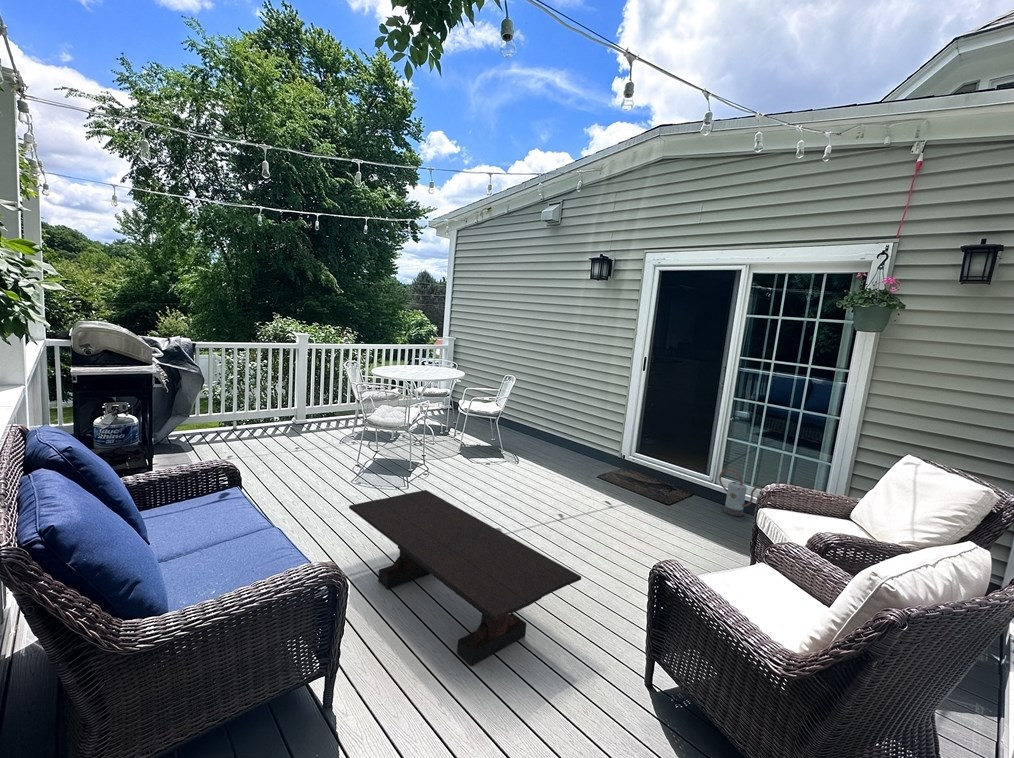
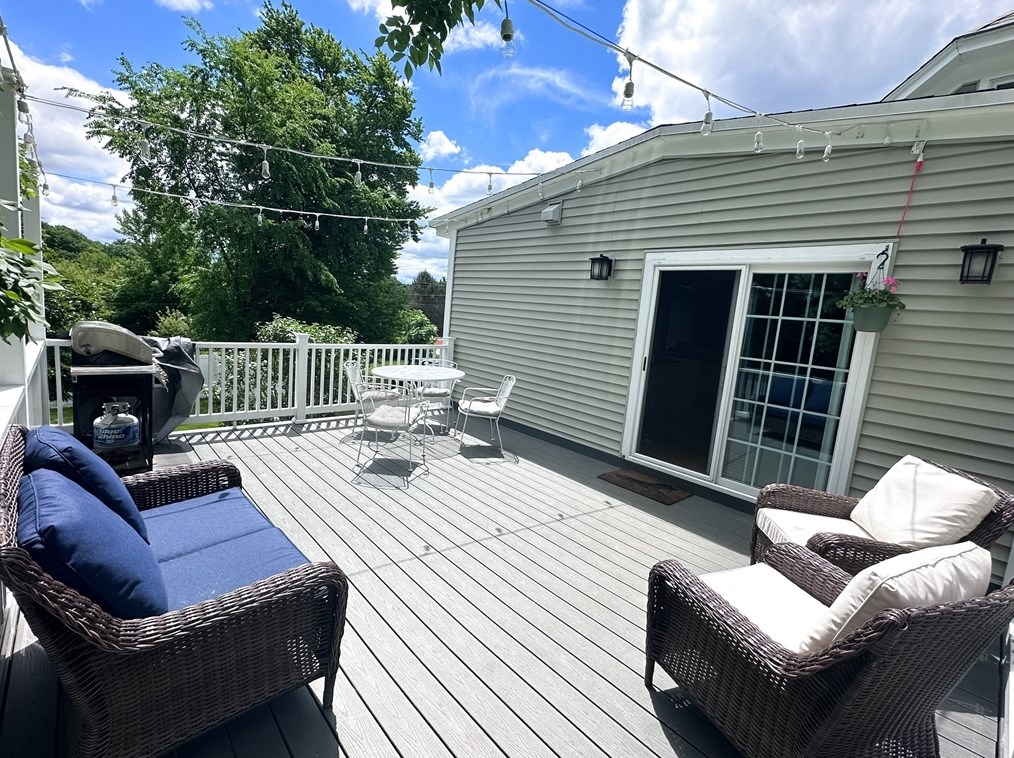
- watering can (736, 492)
- coffee table (449, 571)
